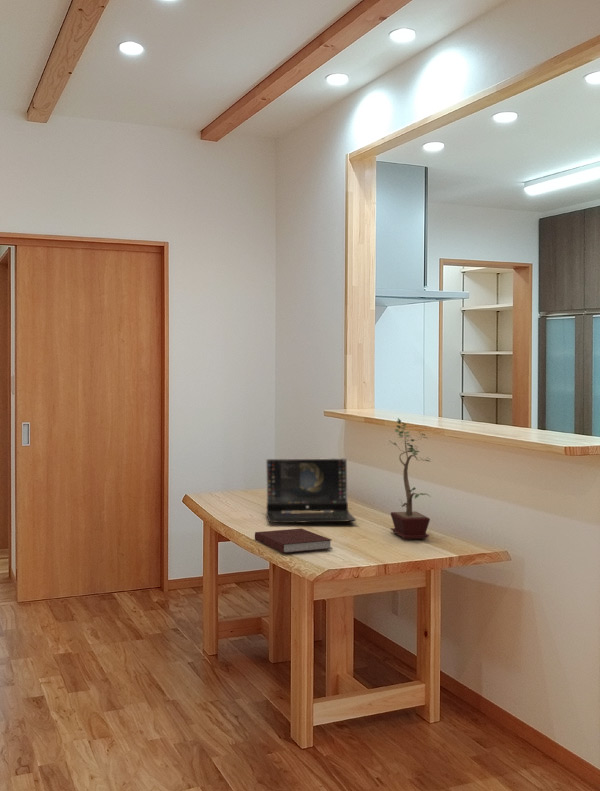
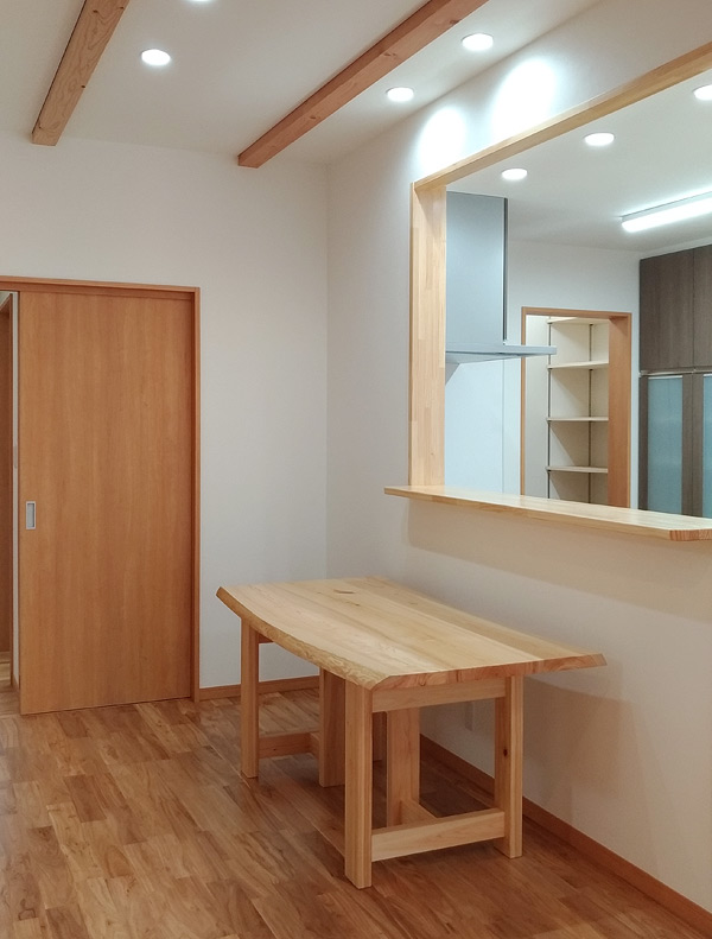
- laptop (309, 490)
- potted plant (407, 475)
- notebook (292, 540)
